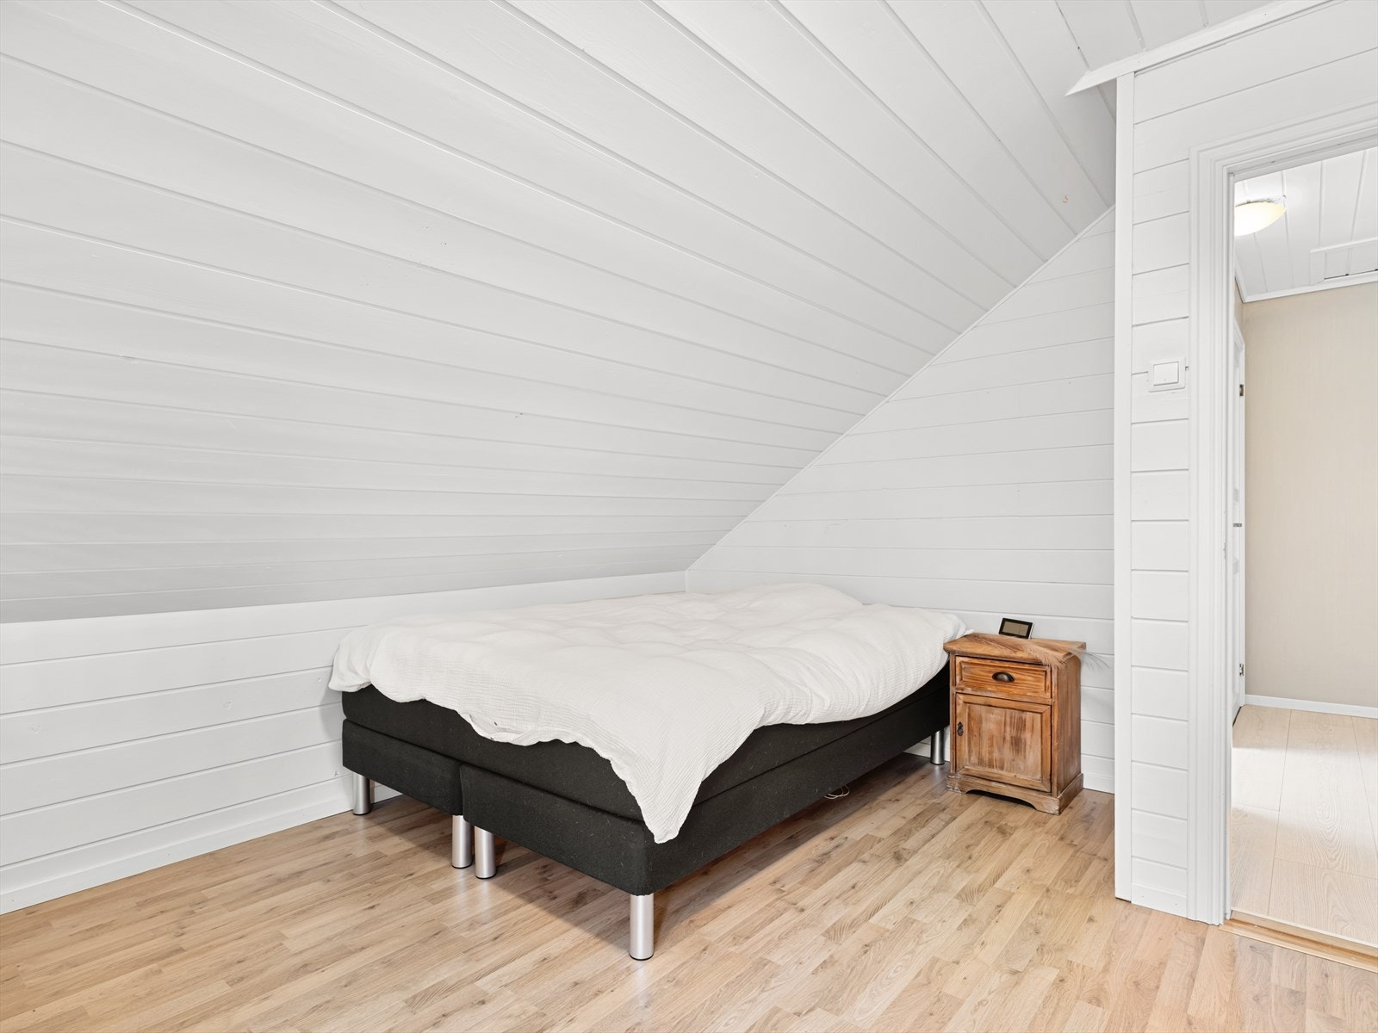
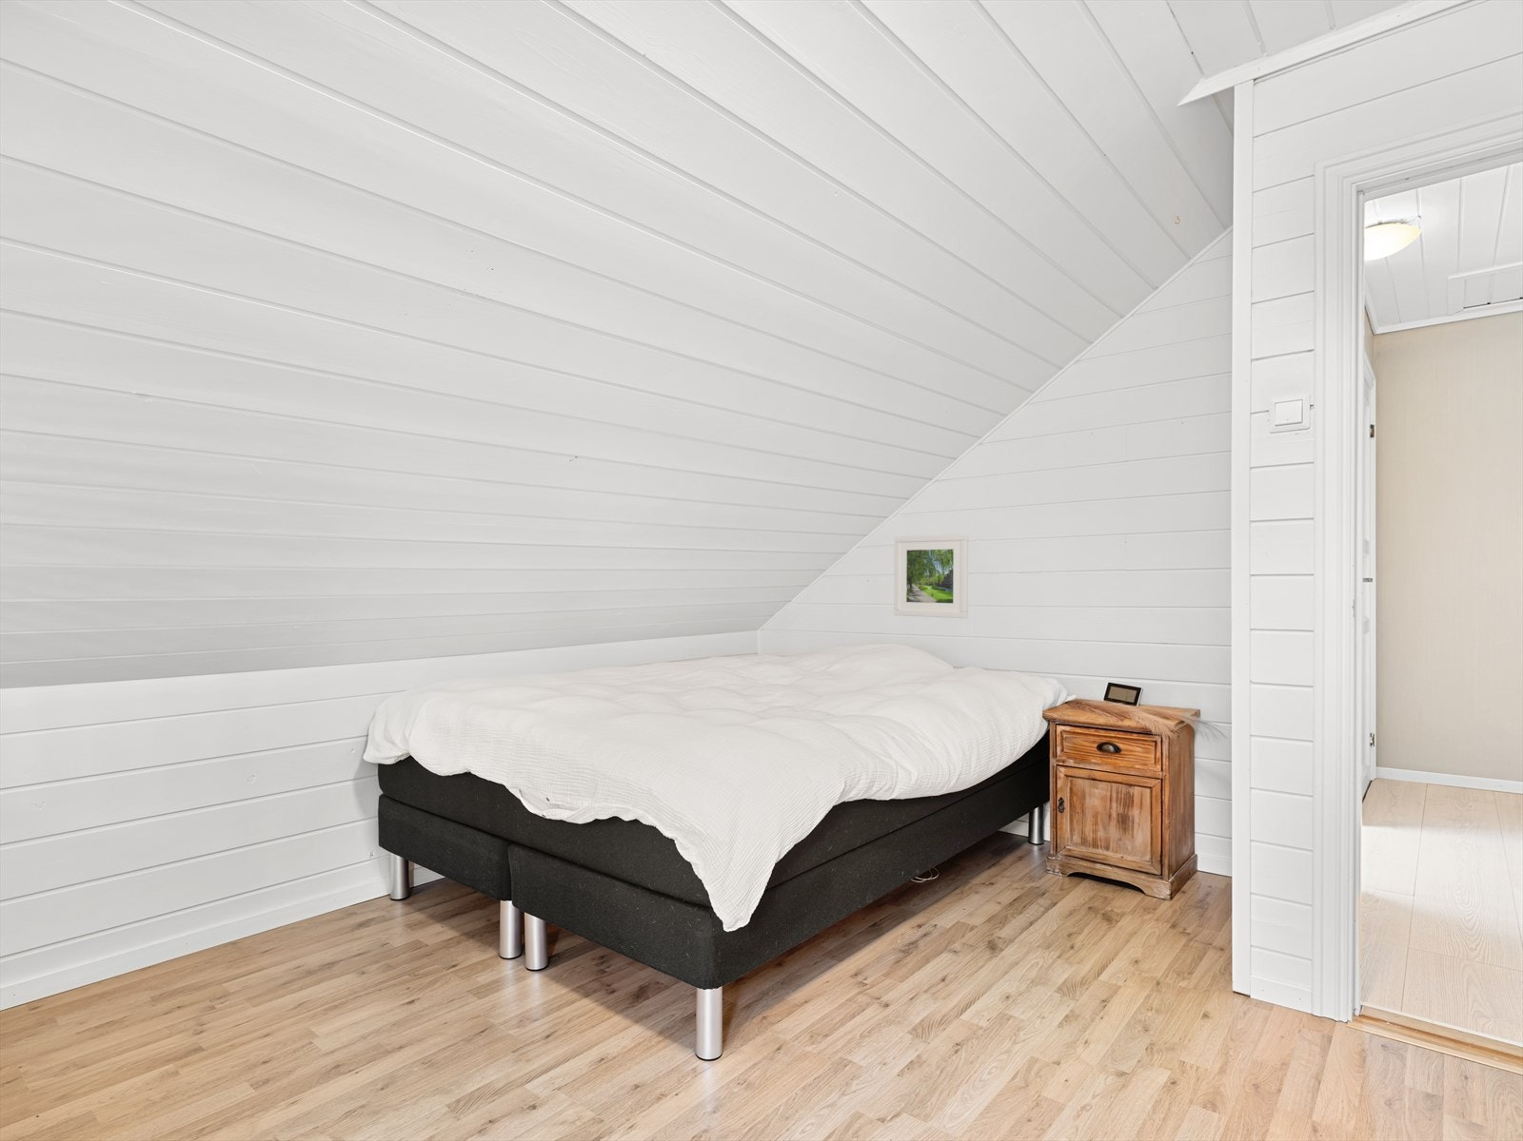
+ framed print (929, 575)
